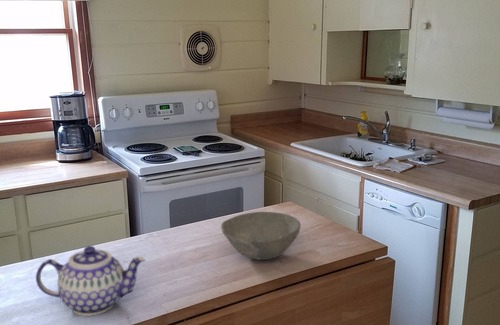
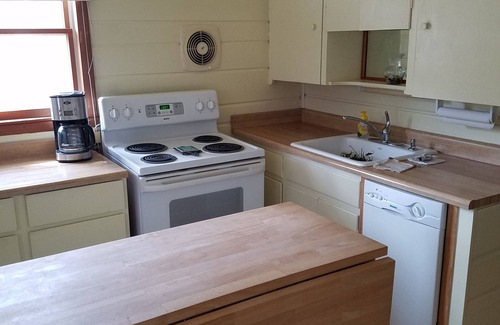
- bowl (260, 239)
- teapot (91, 275)
